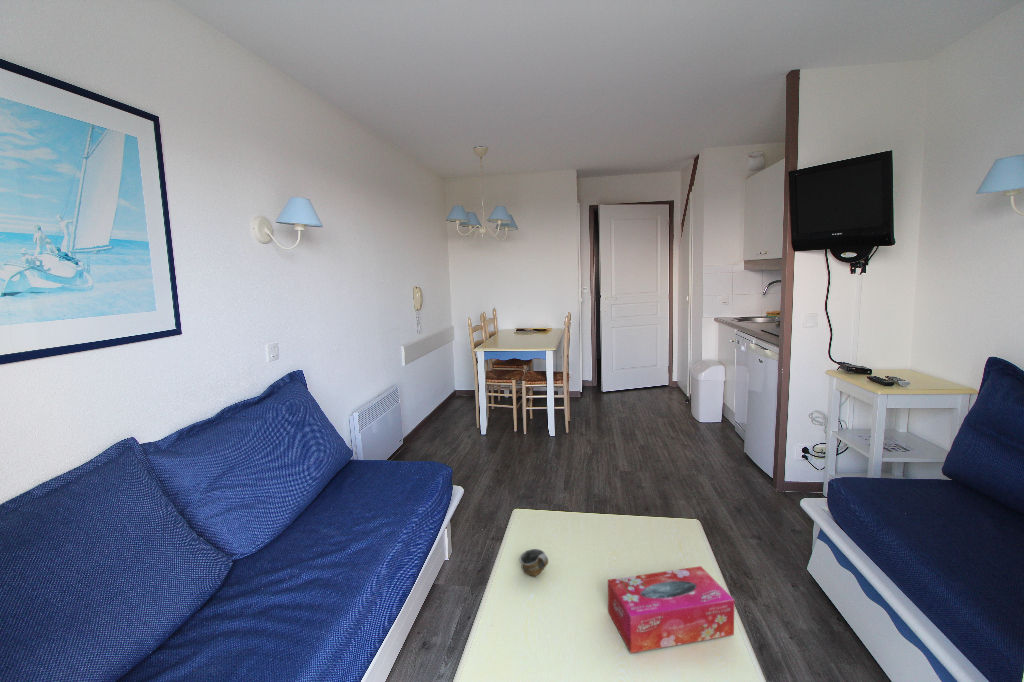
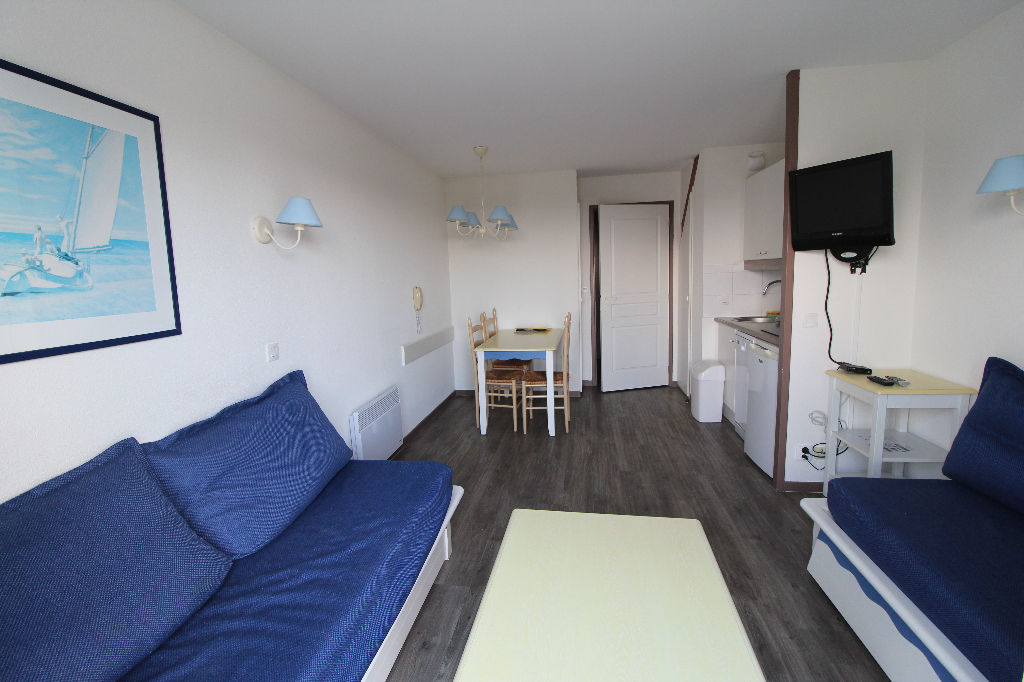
- tissue box (668, 606)
- cup (533, 562)
